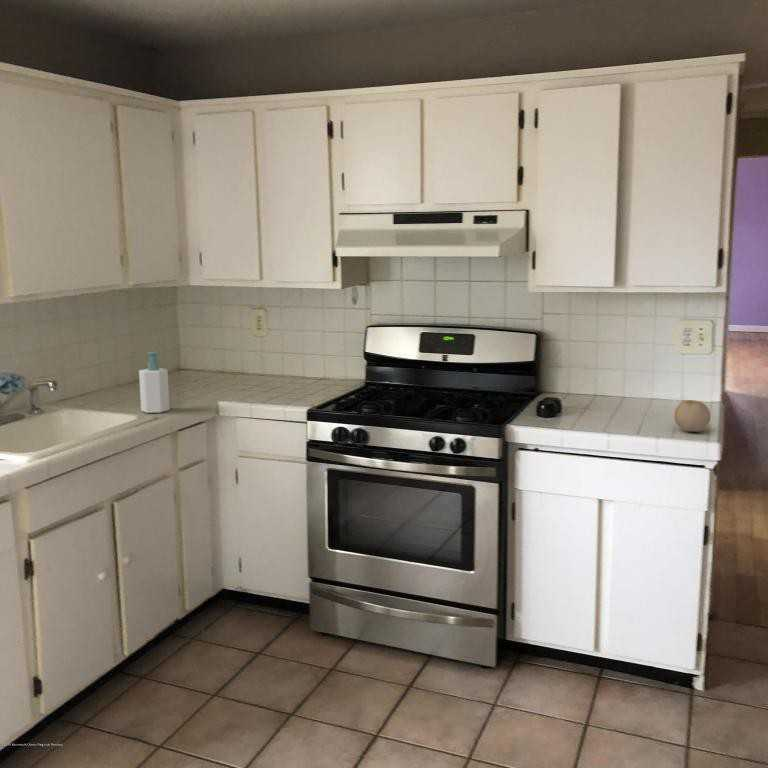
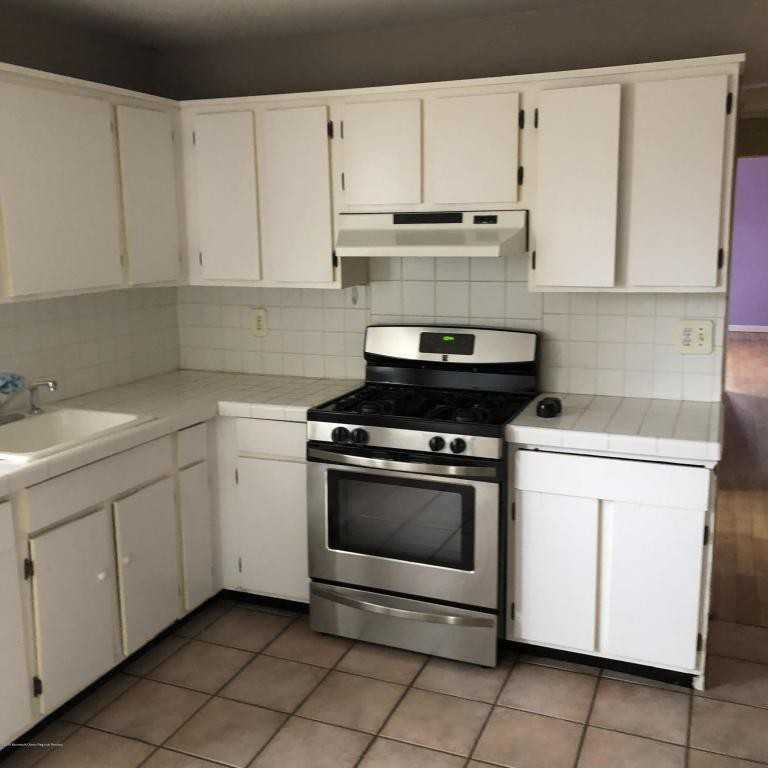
- fruit (692, 416)
- soap bottle (153, 381)
